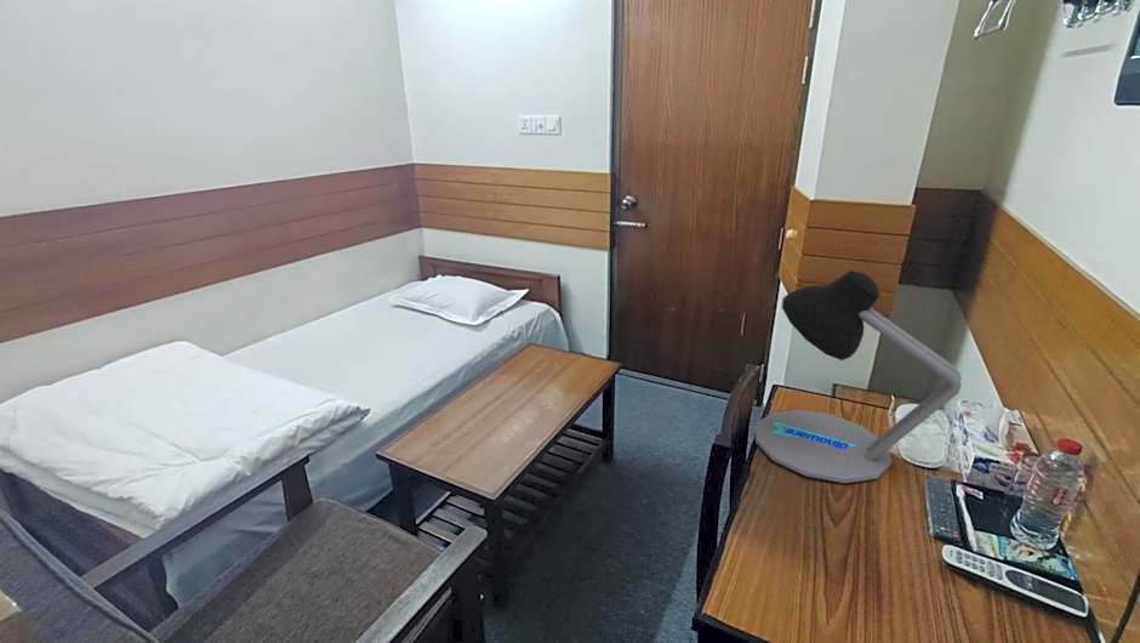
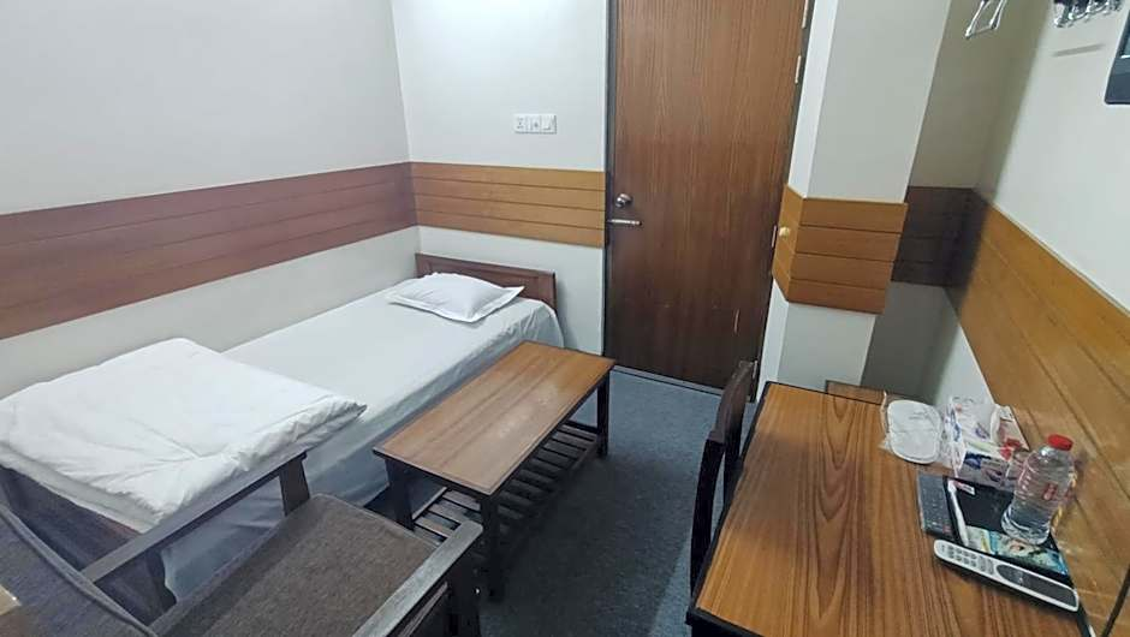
- desk lamp (849, 357)
